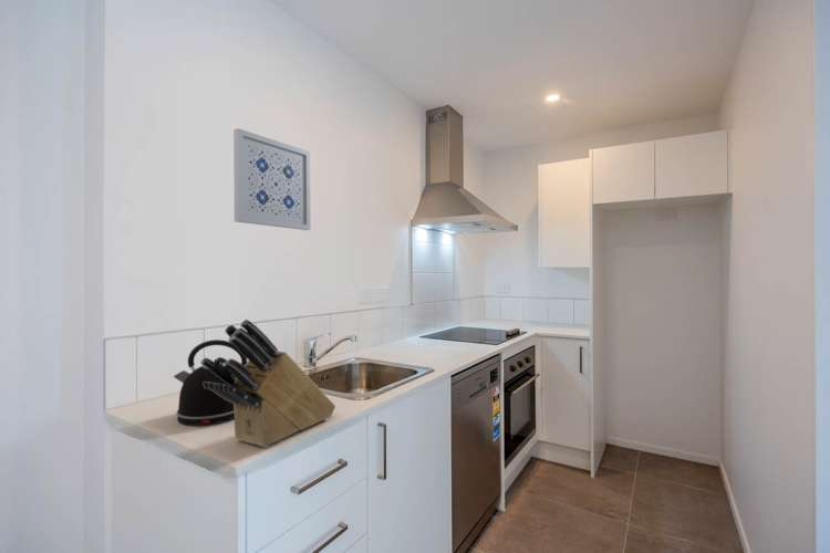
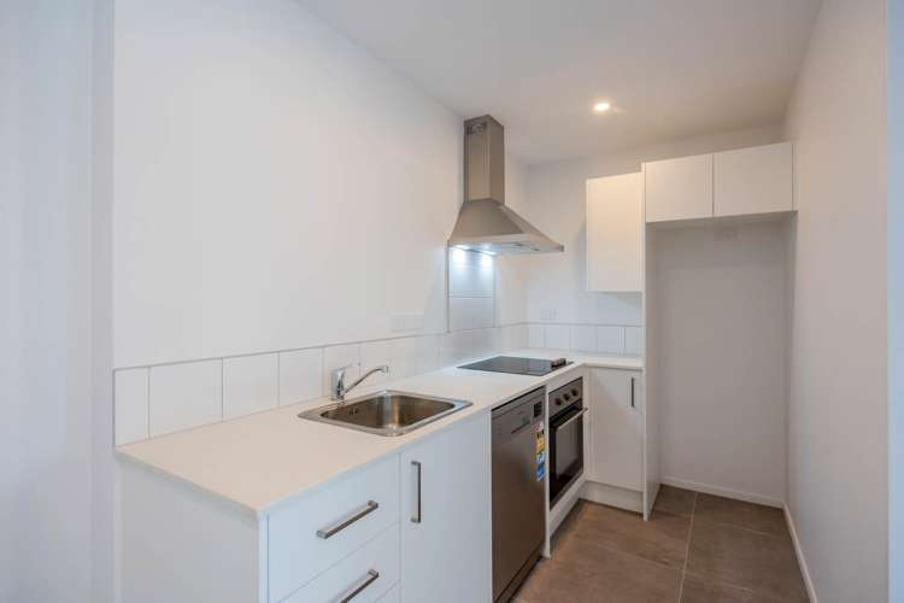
- kettle (212, 377)
- knife block (274, 374)
- wall art (274, 184)
